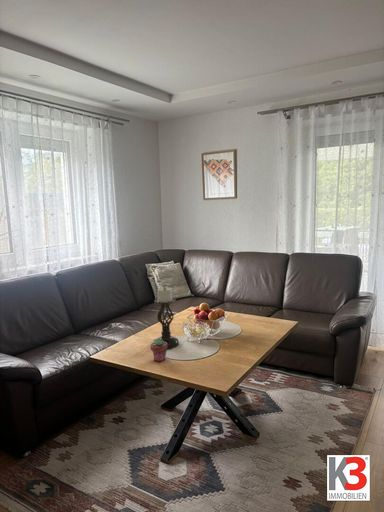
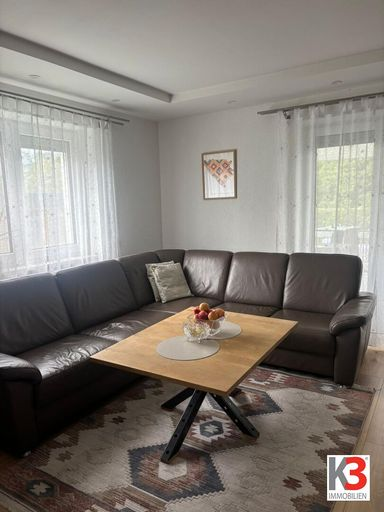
- potted succulent (159, 348)
- candle holder (165, 315)
